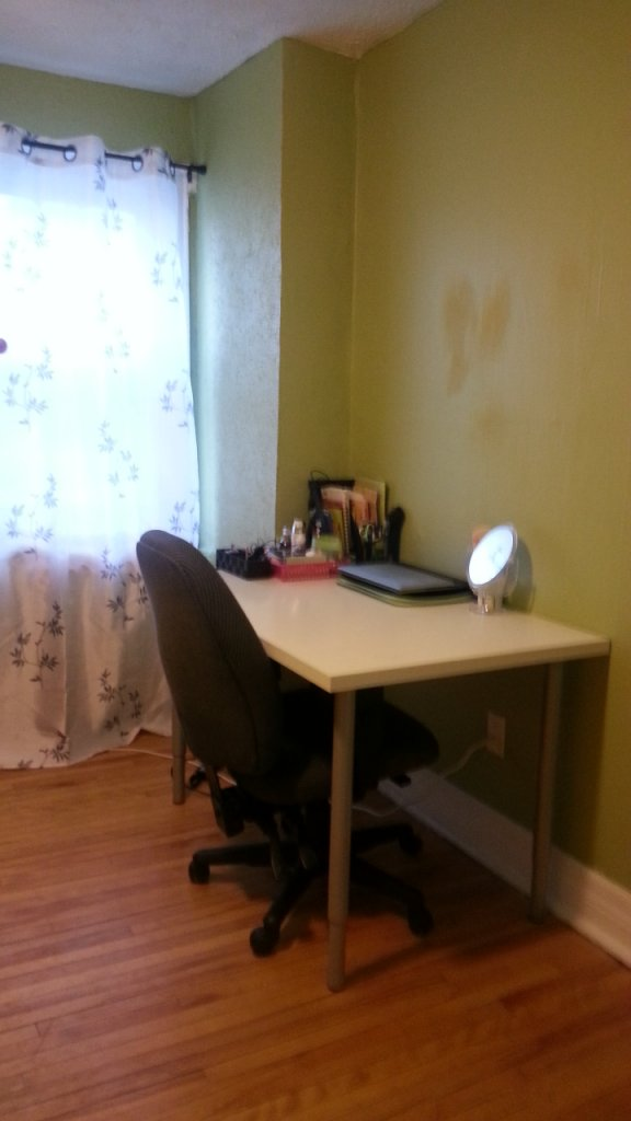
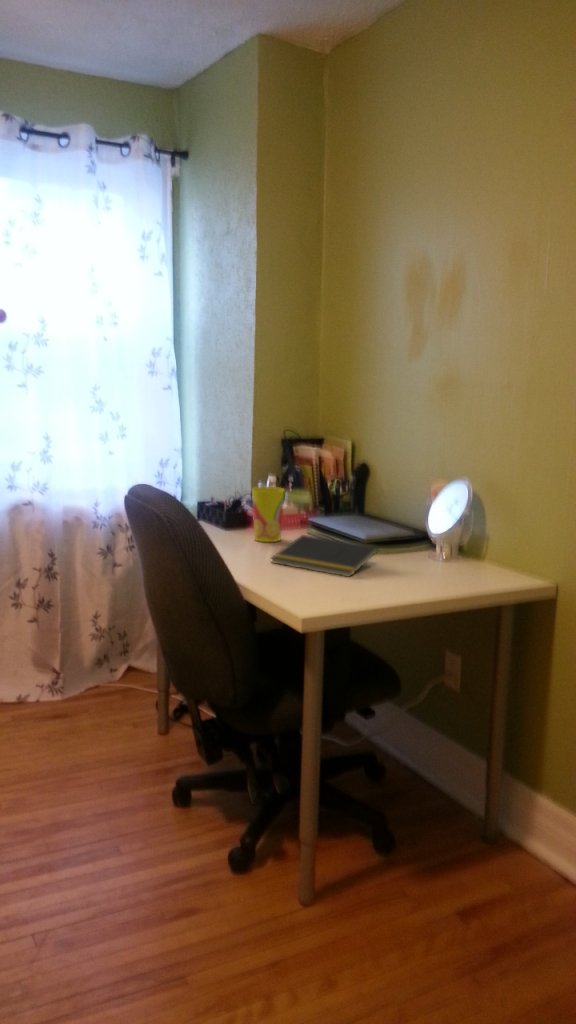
+ cup (267, 514)
+ notepad (324, 554)
